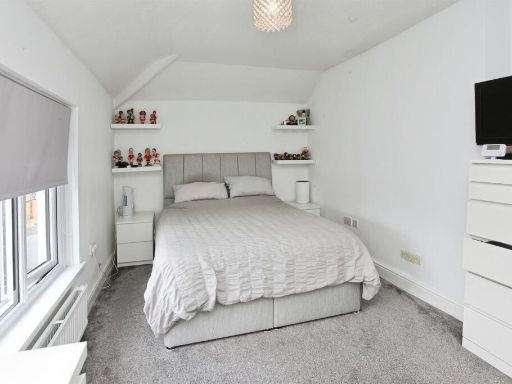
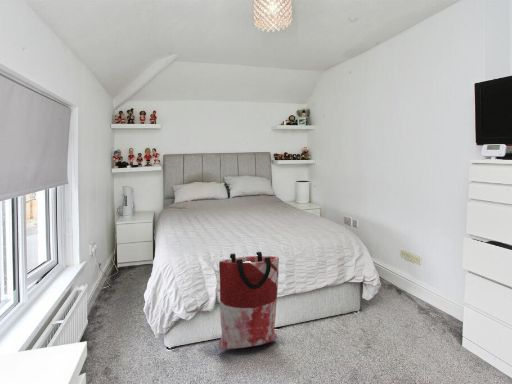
+ bag (249, 300)
